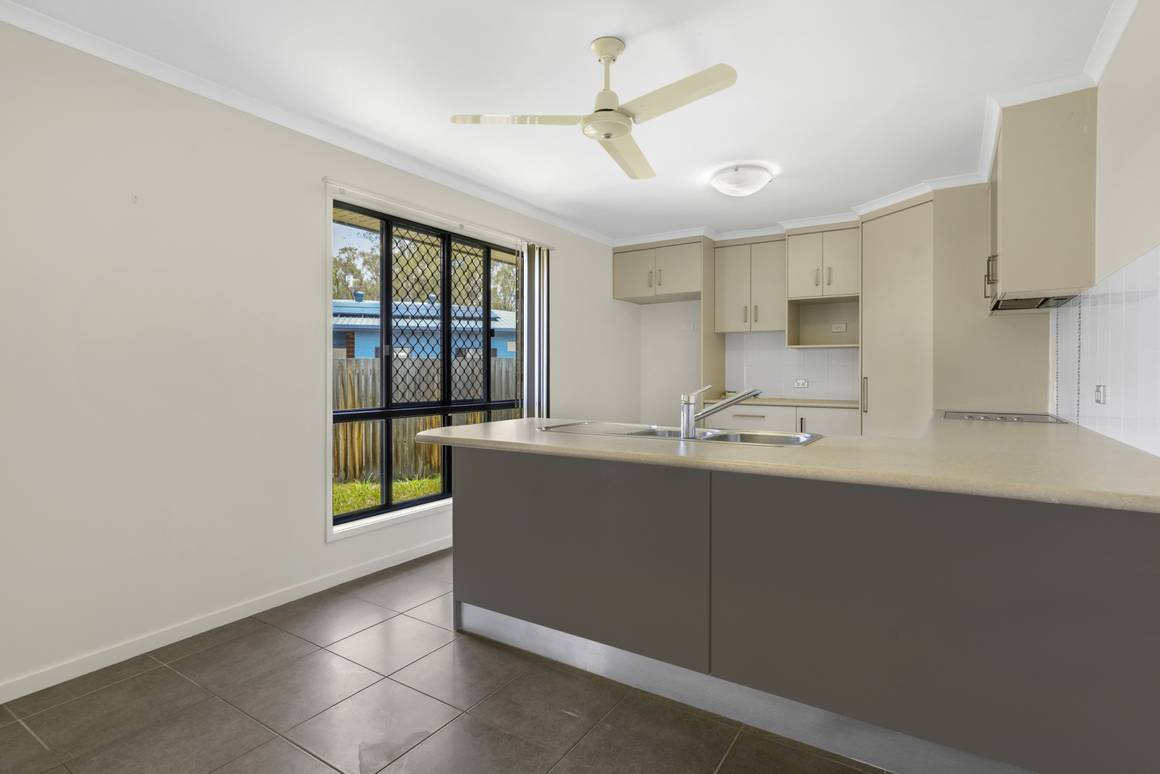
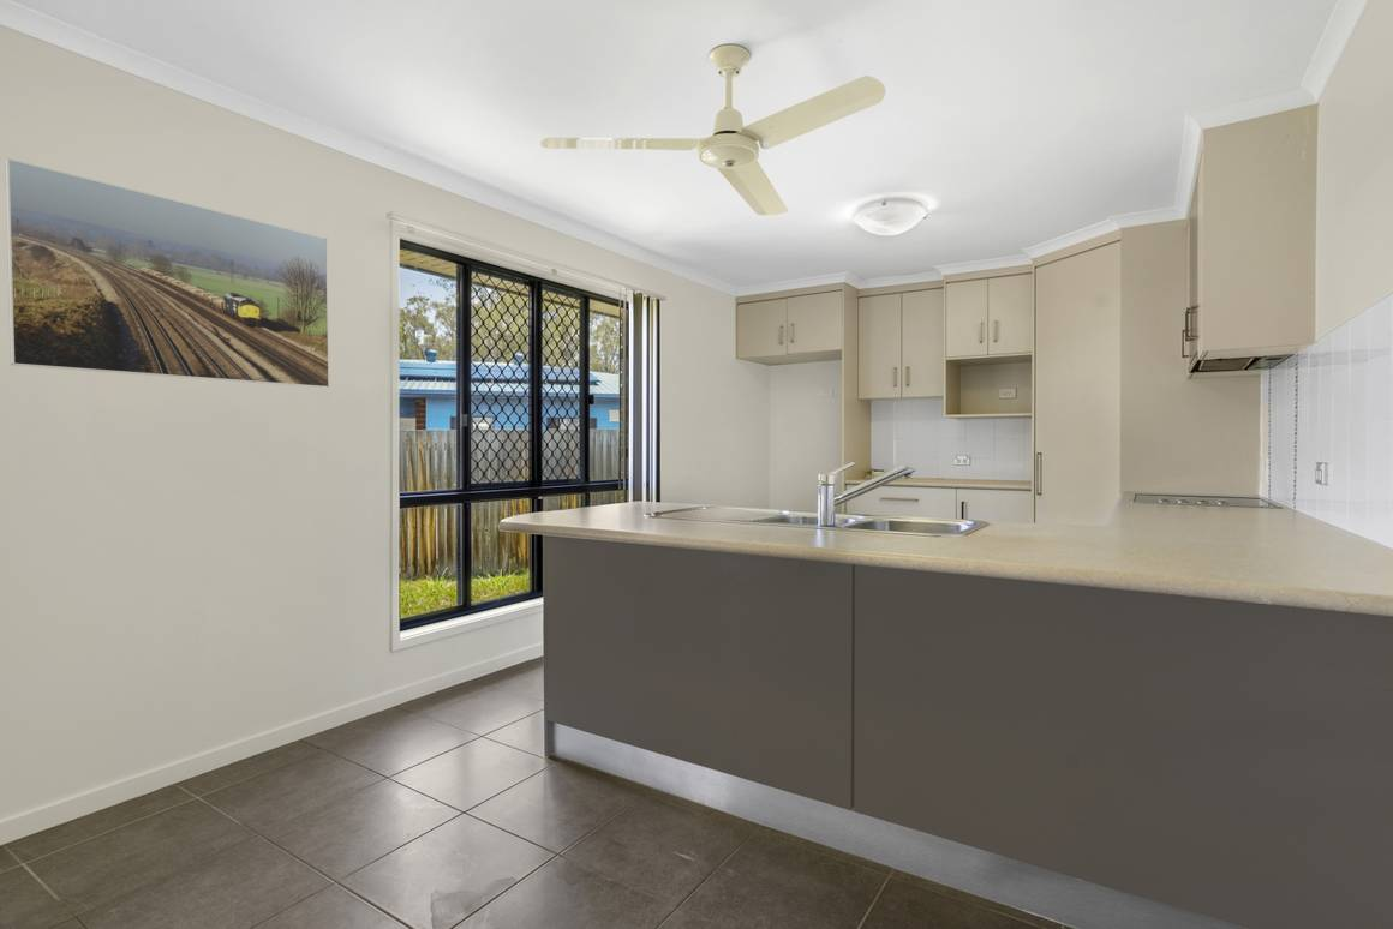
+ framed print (192, 292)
